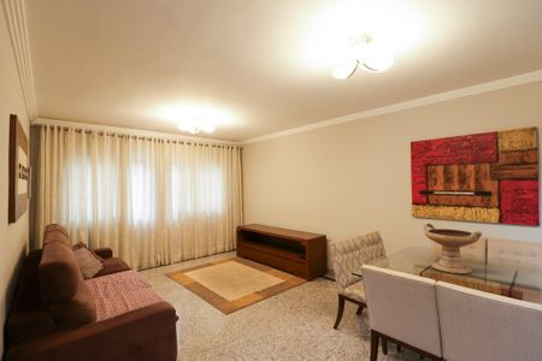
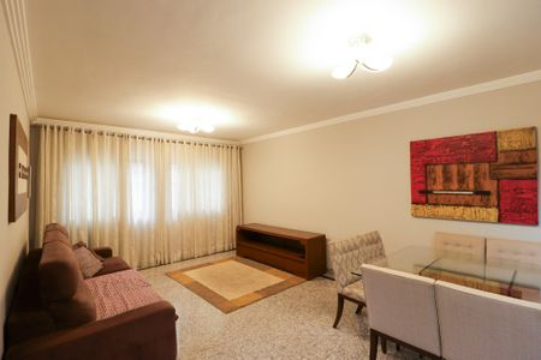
- decorative bowl (450, 247)
